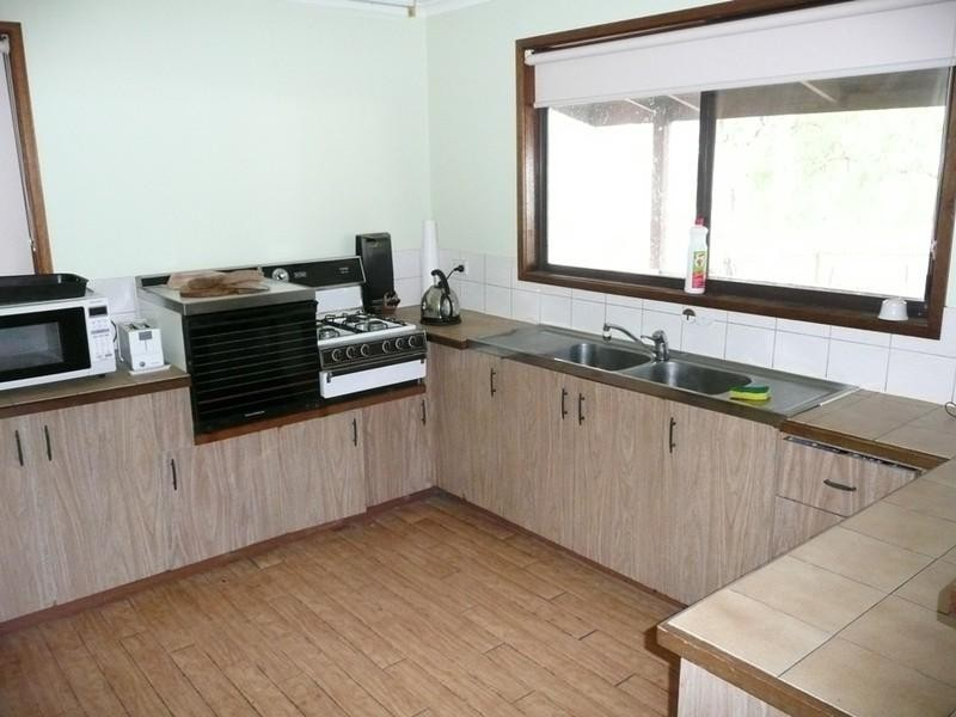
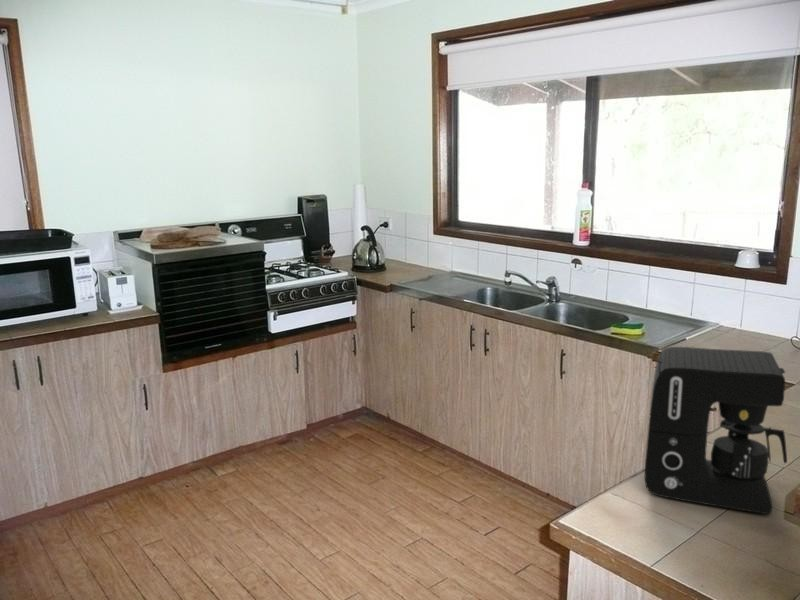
+ coffee maker (720, 424)
